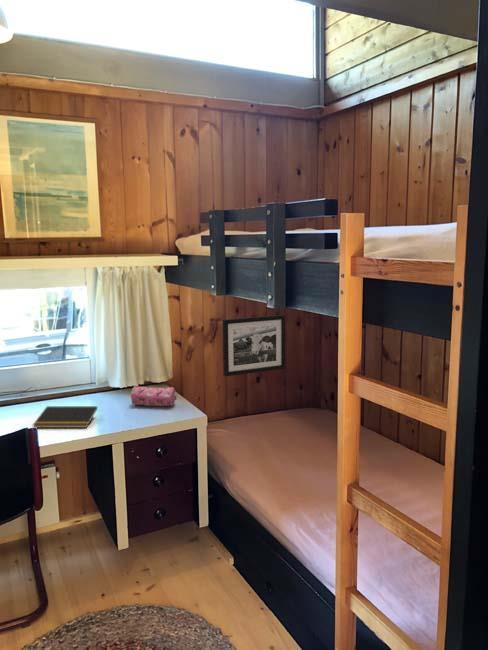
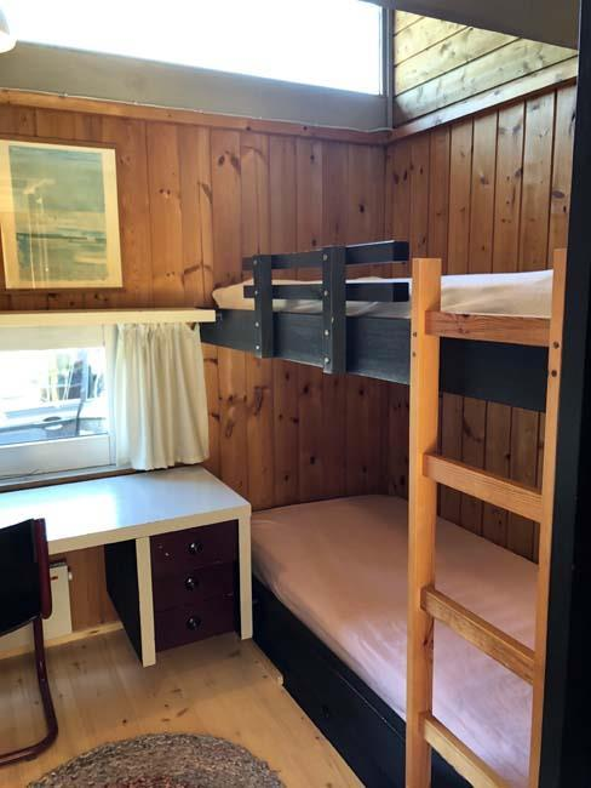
- notepad (66, 416)
- picture frame (254, 344)
- pencil case (153, 395)
